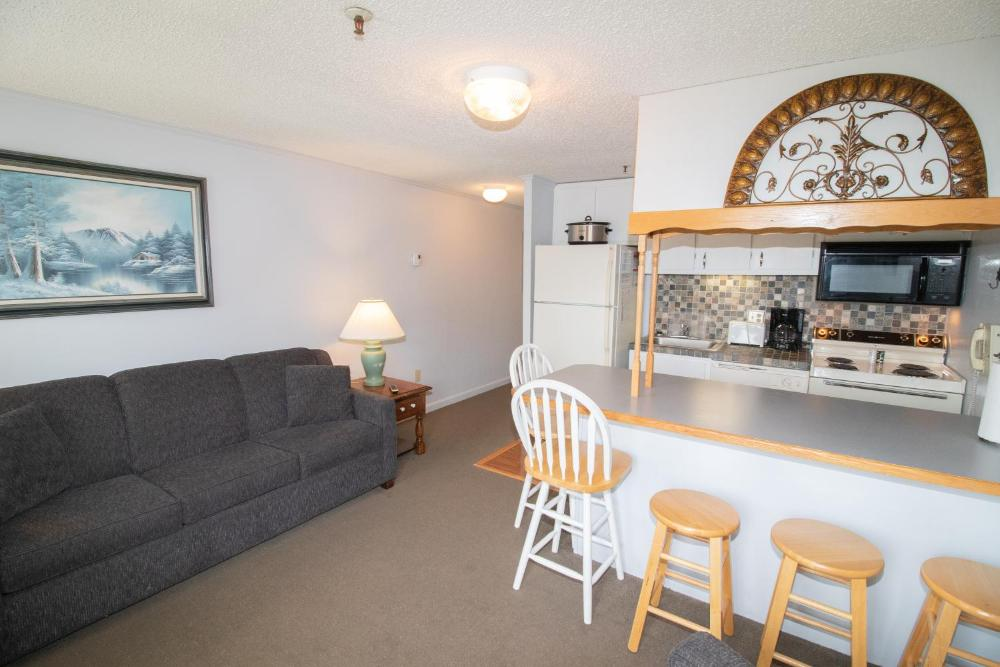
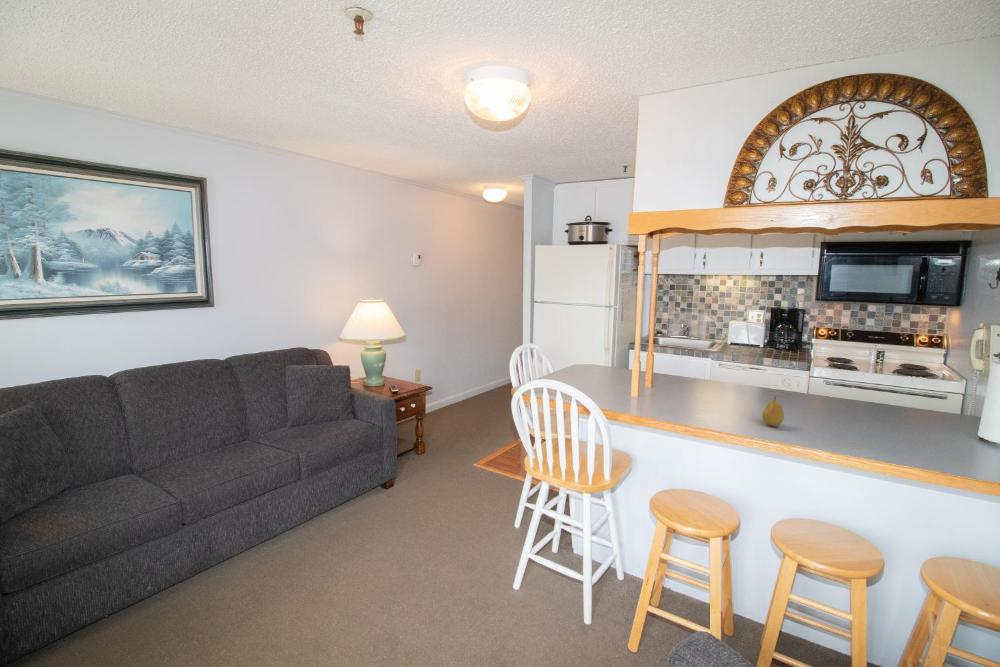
+ fruit (773, 411)
